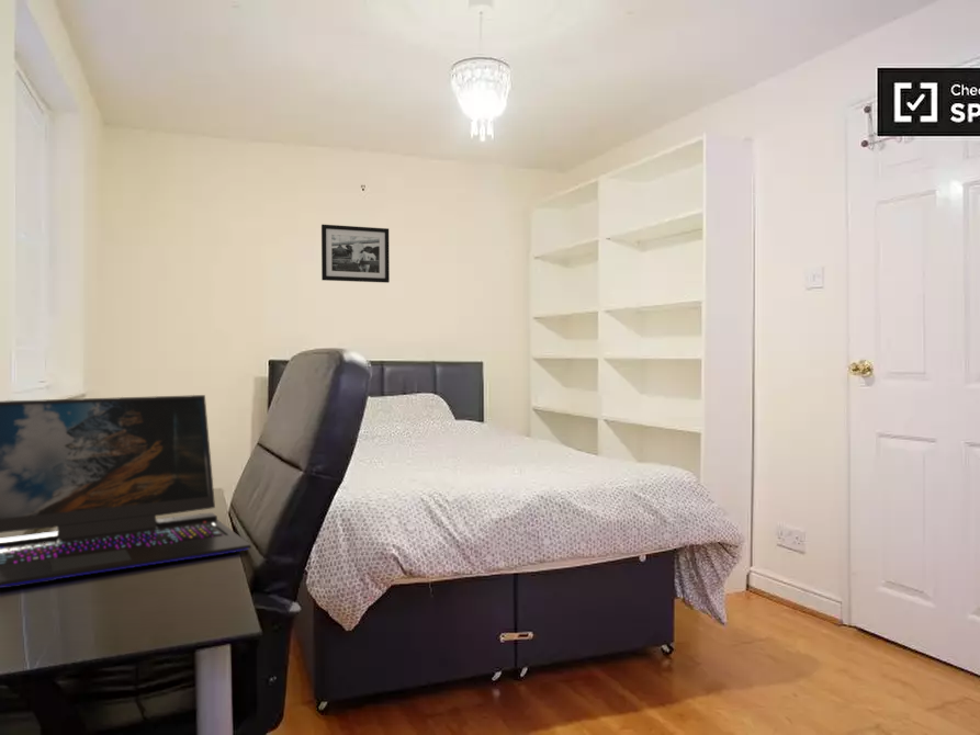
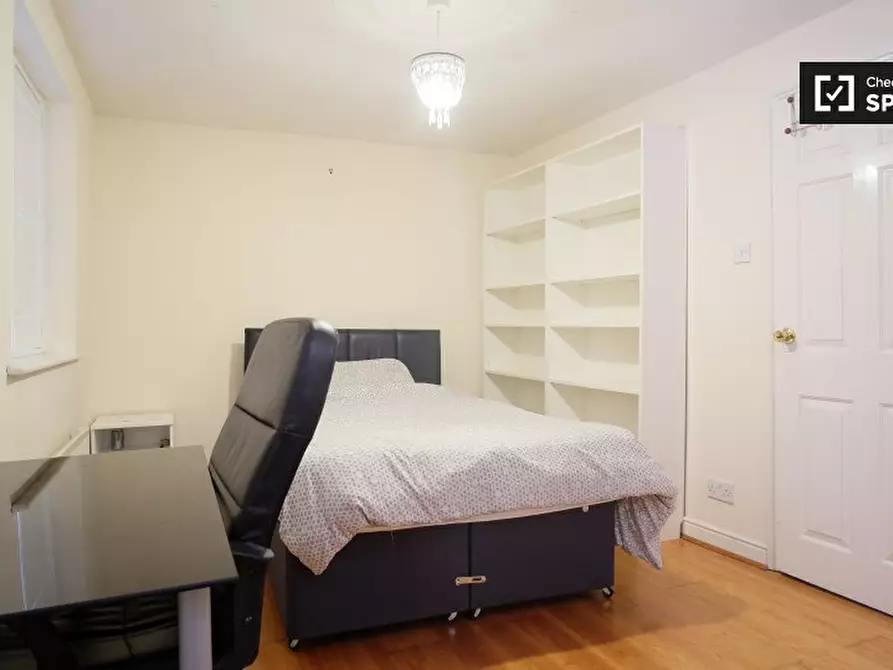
- picture frame (356, 253)
- laptop (113, 476)
